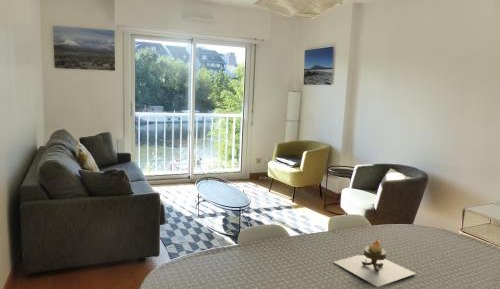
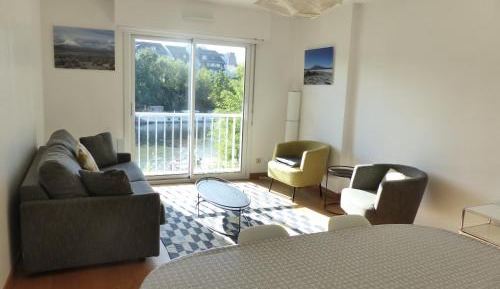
- candle (374, 253)
